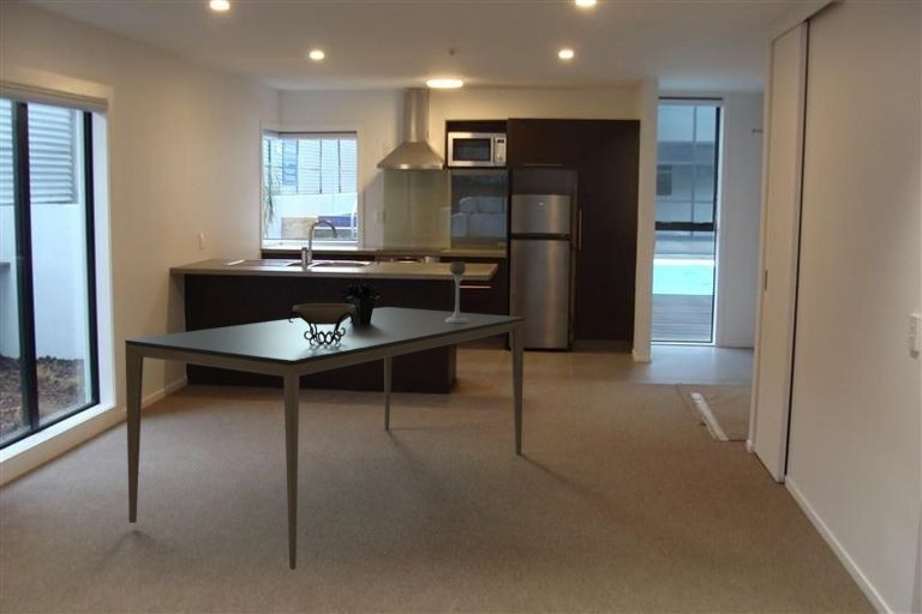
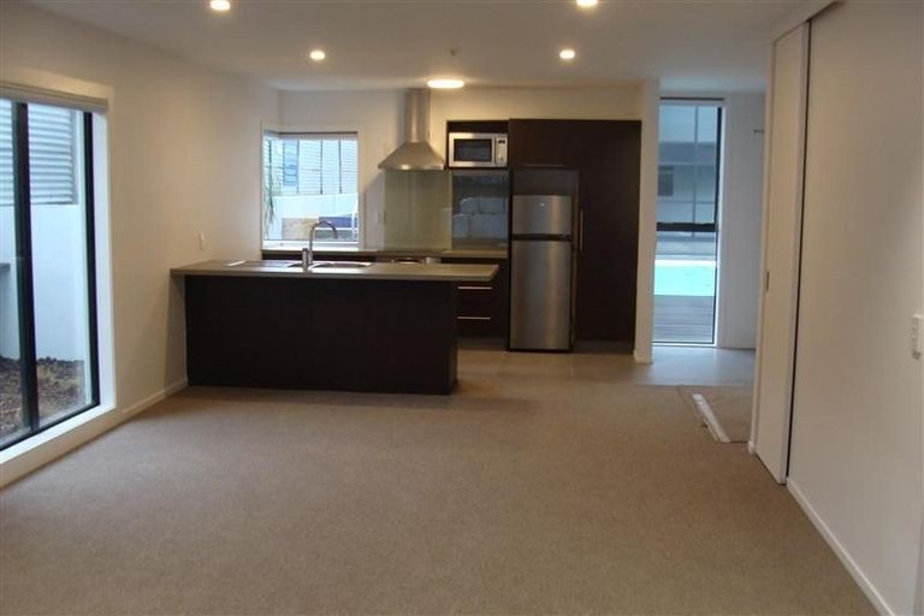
- dining table (384, 407)
- potted plant (361, 287)
- decorative bowl (324, 324)
- candle holder (457, 291)
